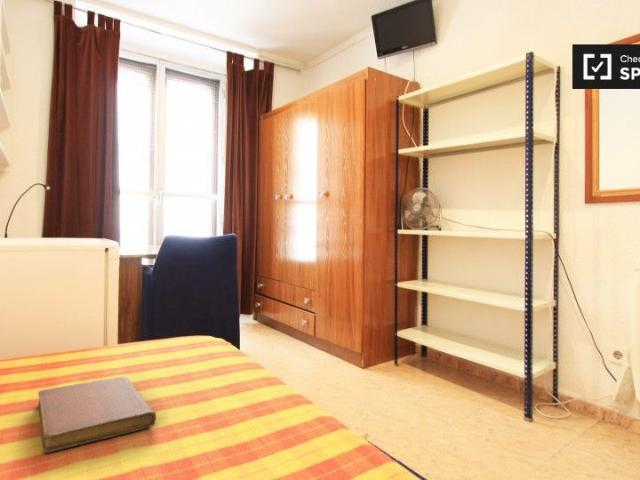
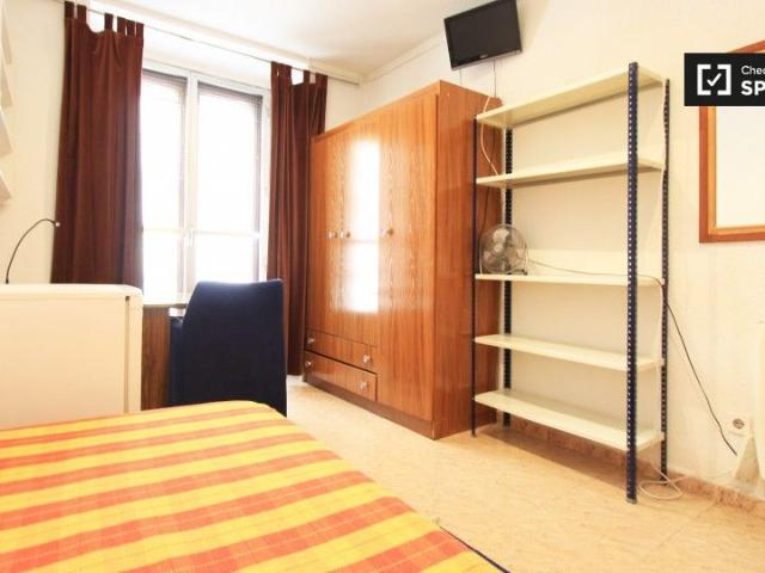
- notebook (93, 406)
